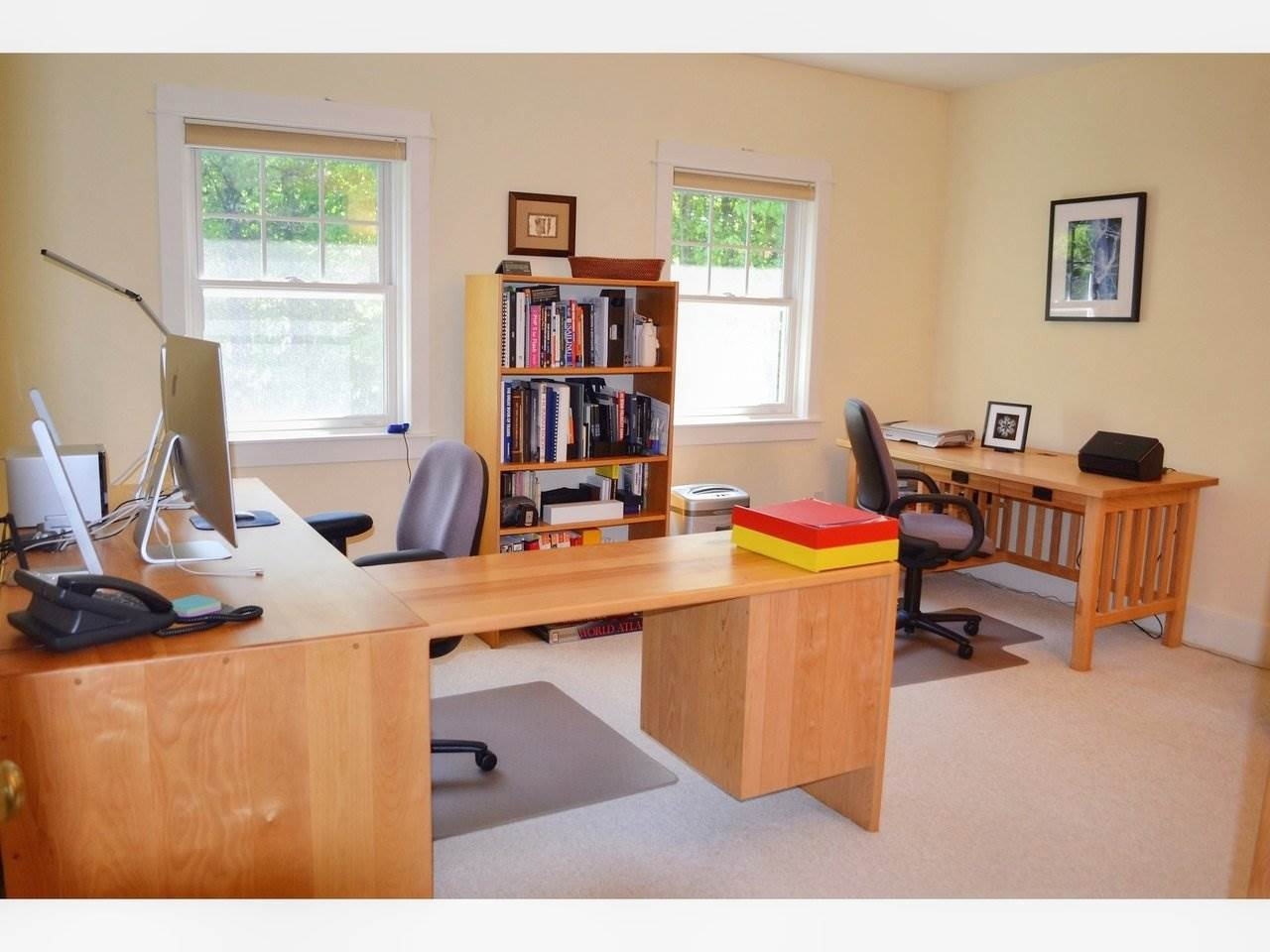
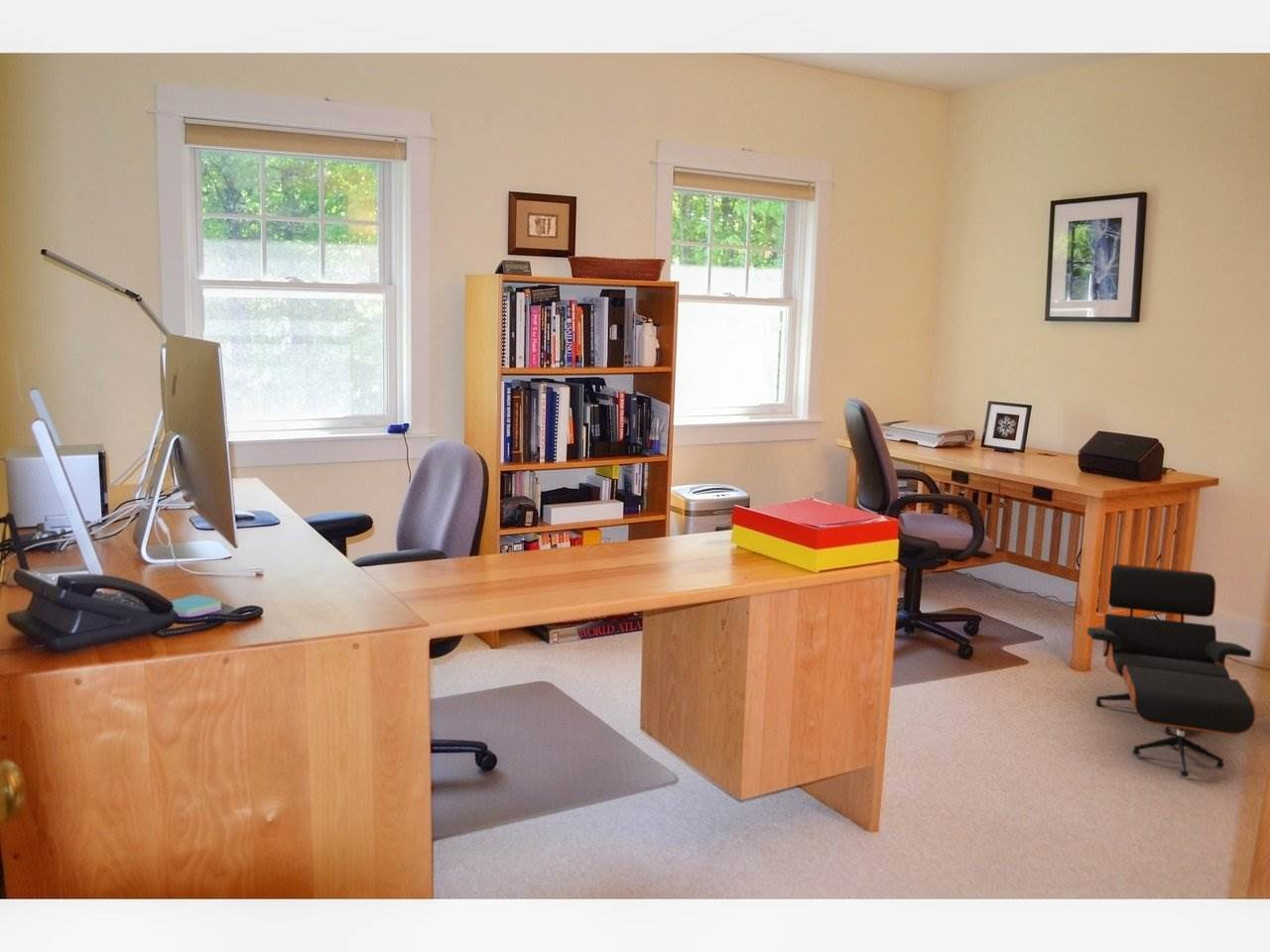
+ lounge chair (1172, 663)
